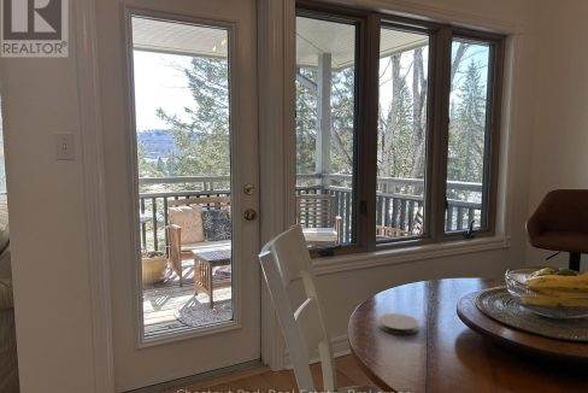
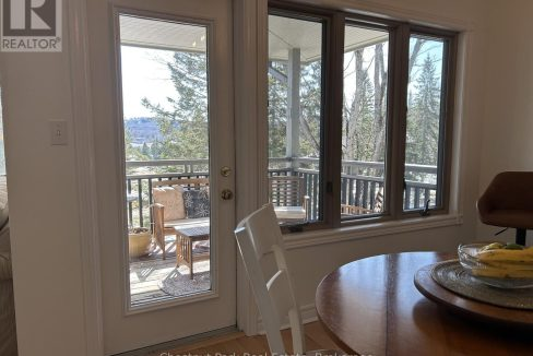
- coaster (398, 323)
